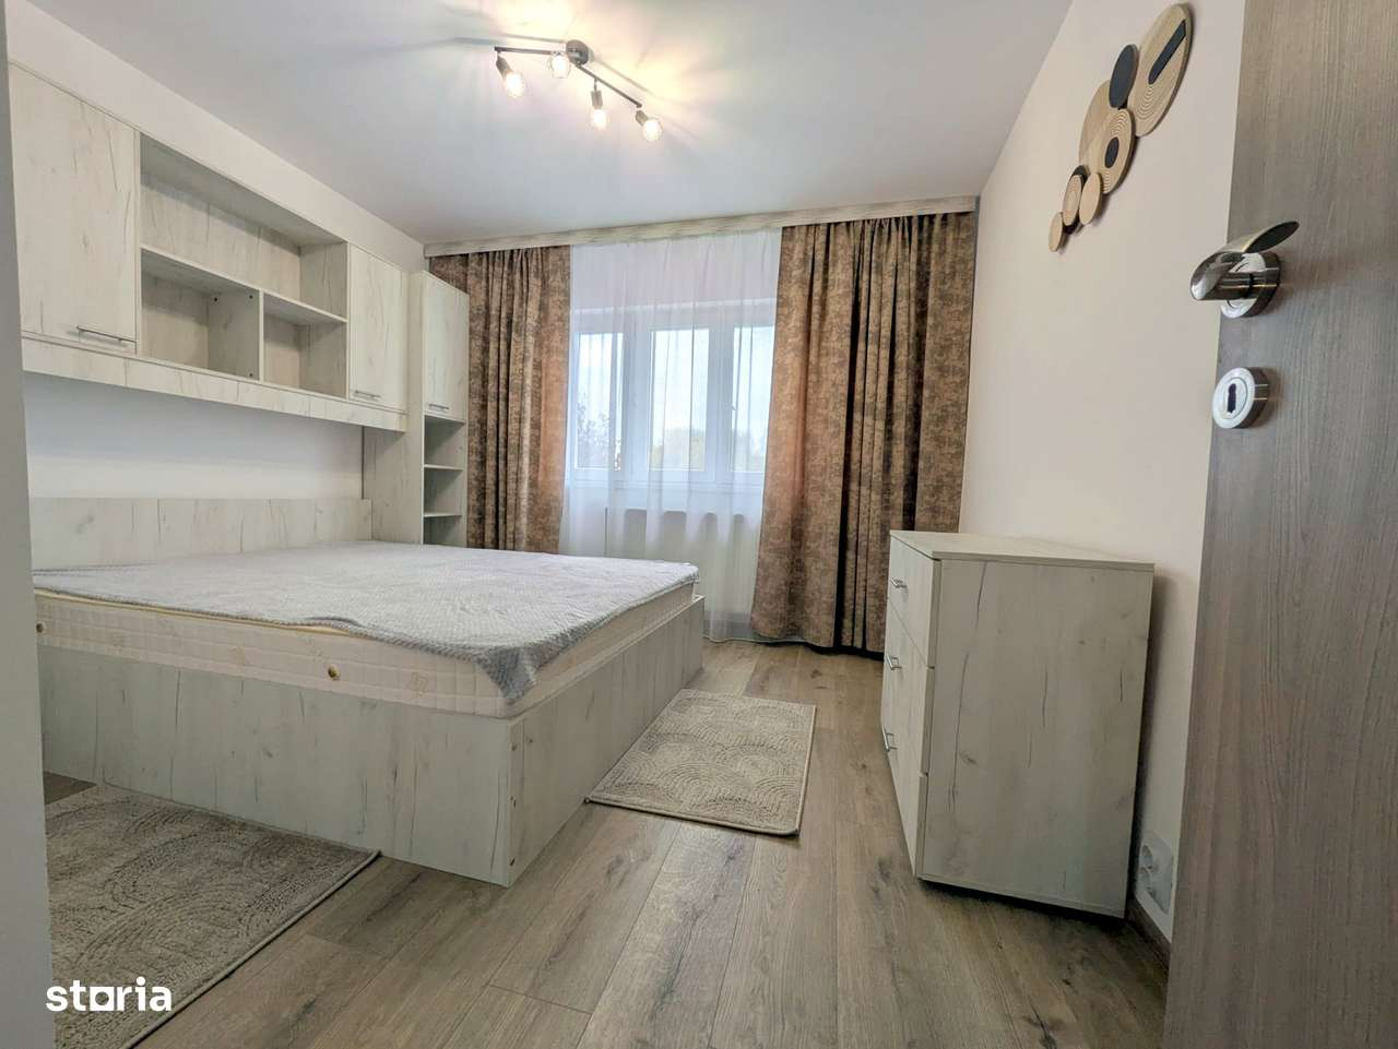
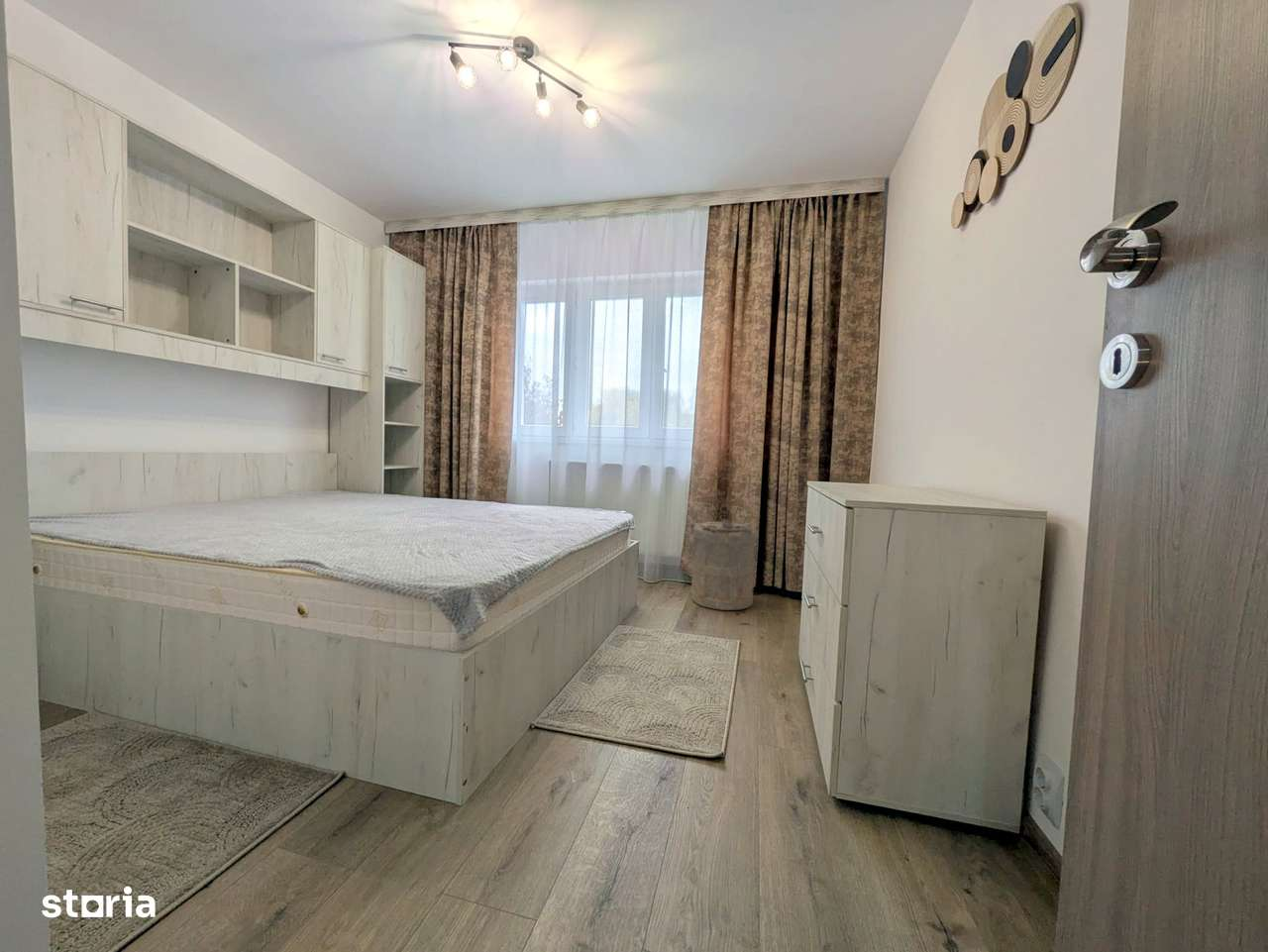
+ laundry hamper (719, 560)
